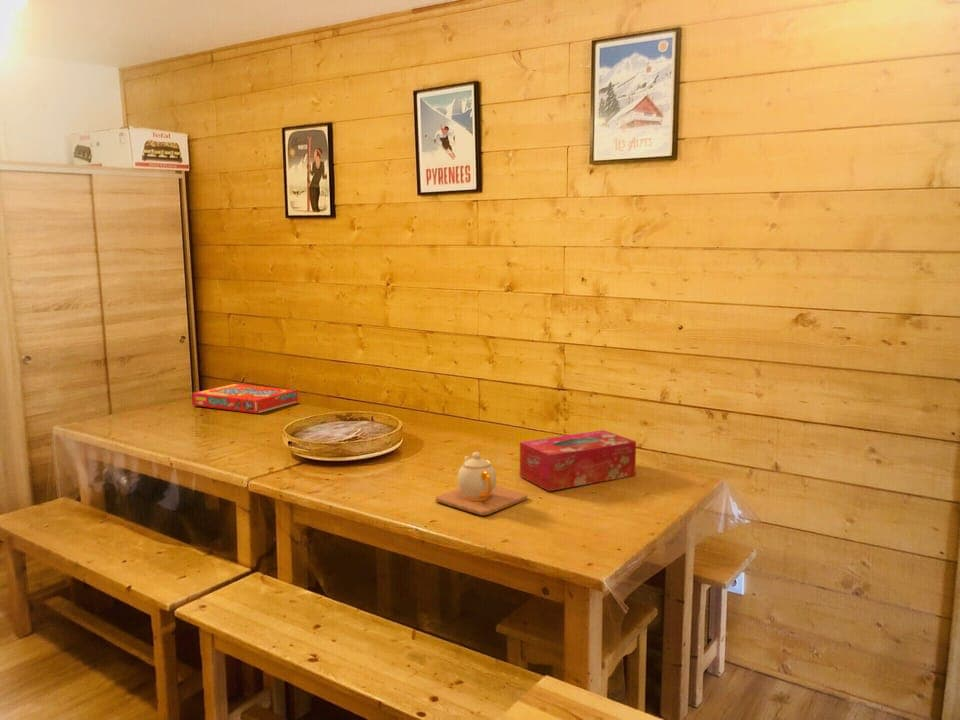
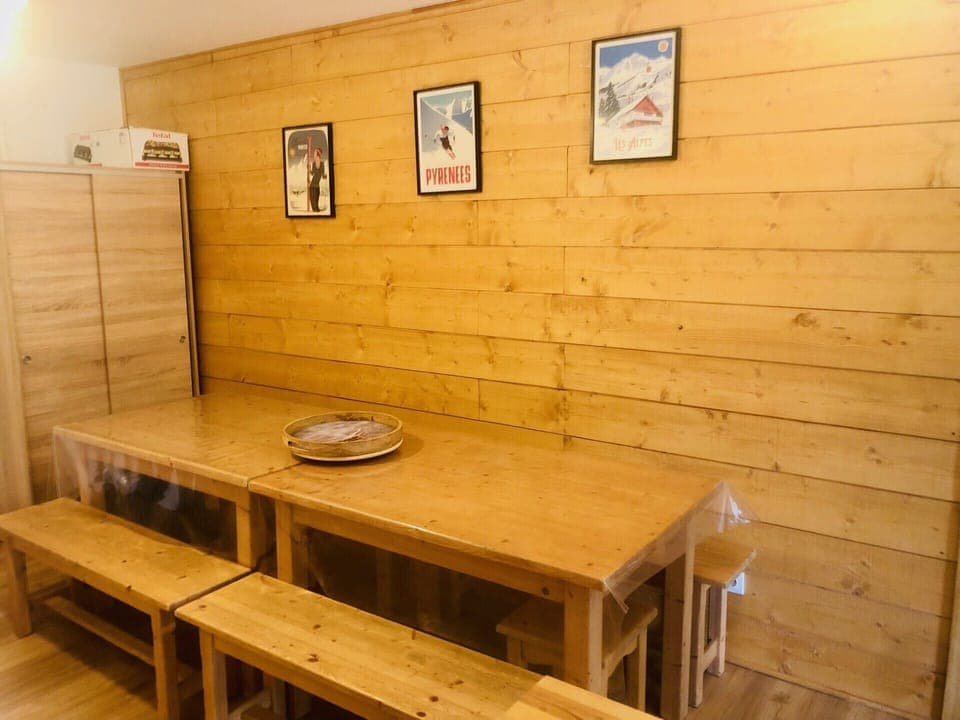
- snack box (245, 397)
- teapot (481, 475)
- tissue box (577, 458)
